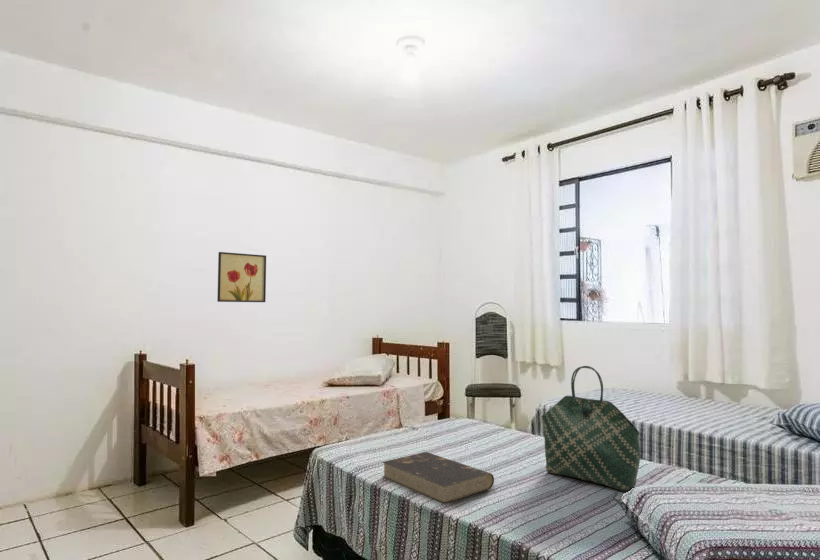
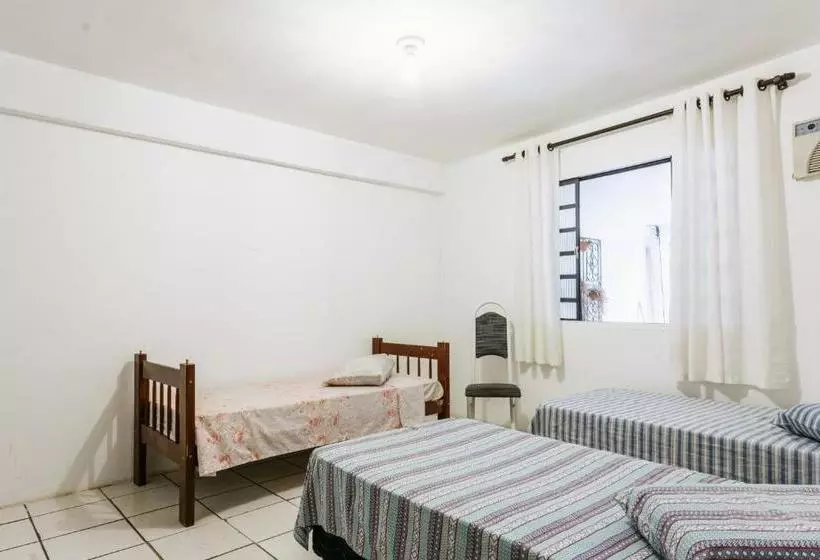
- book (436, 474)
- tote bag (586, 422)
- wall art (242, 277)
